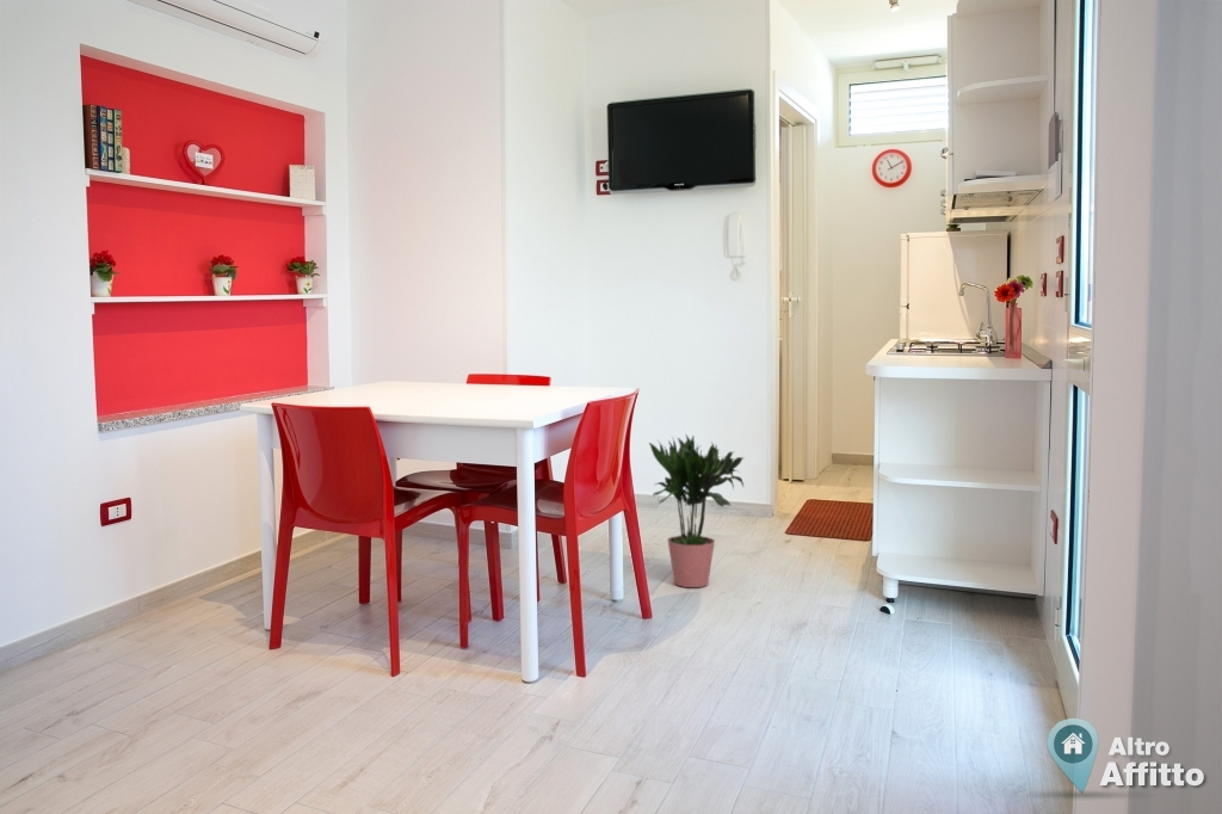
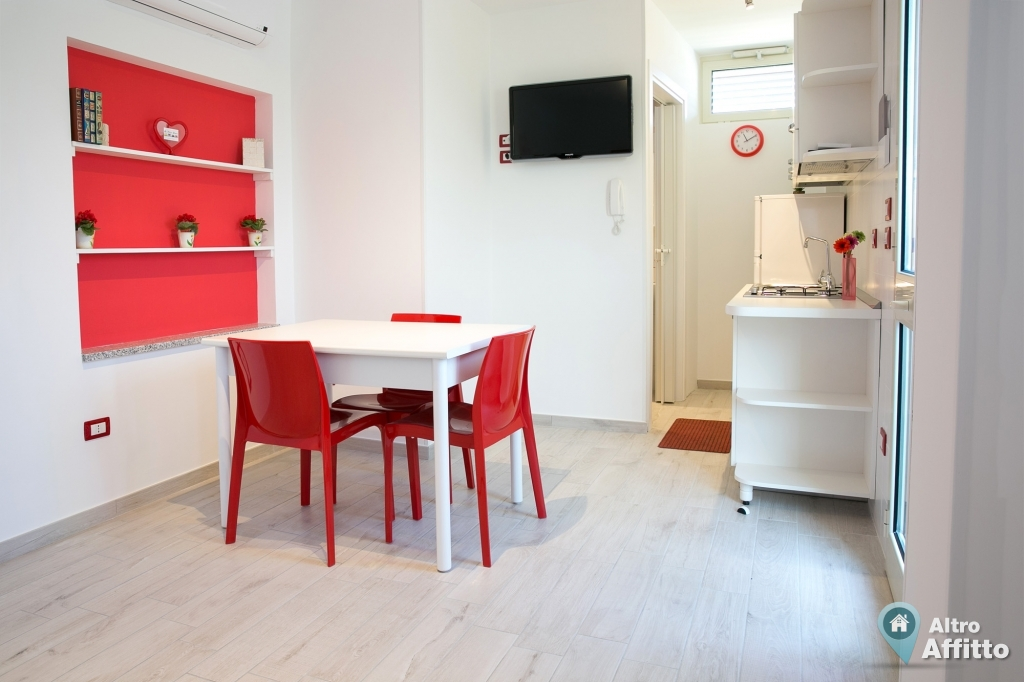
- potted plant (702, 507)
